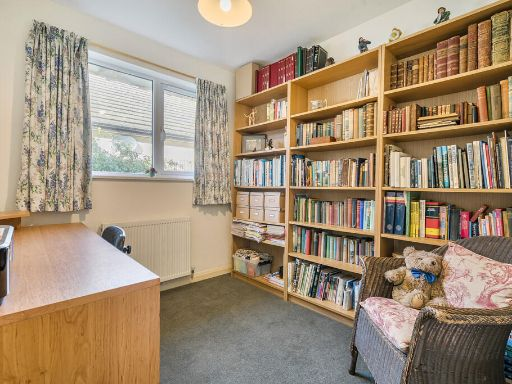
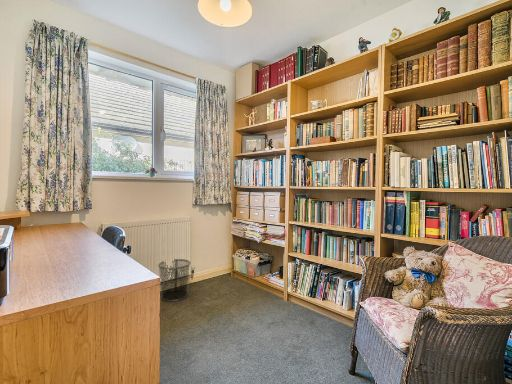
+ waste bin (174, 279)
